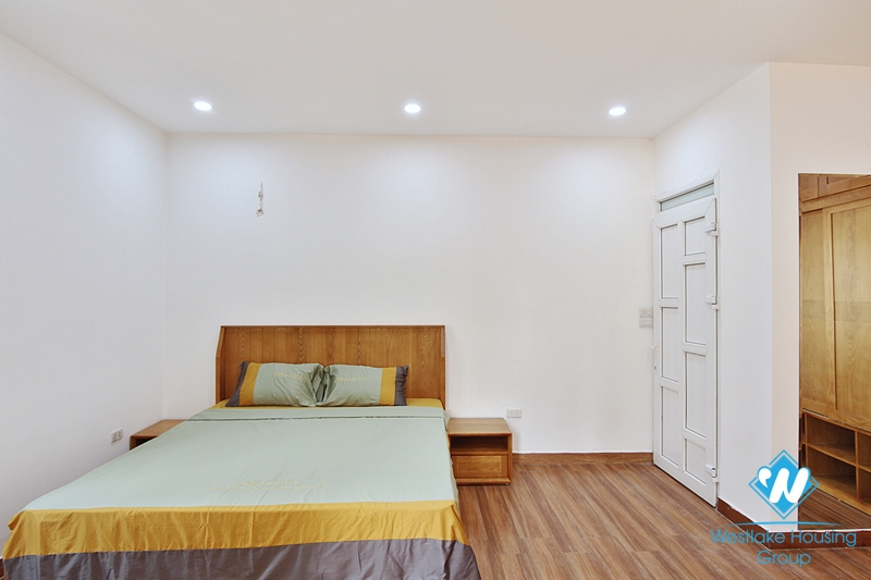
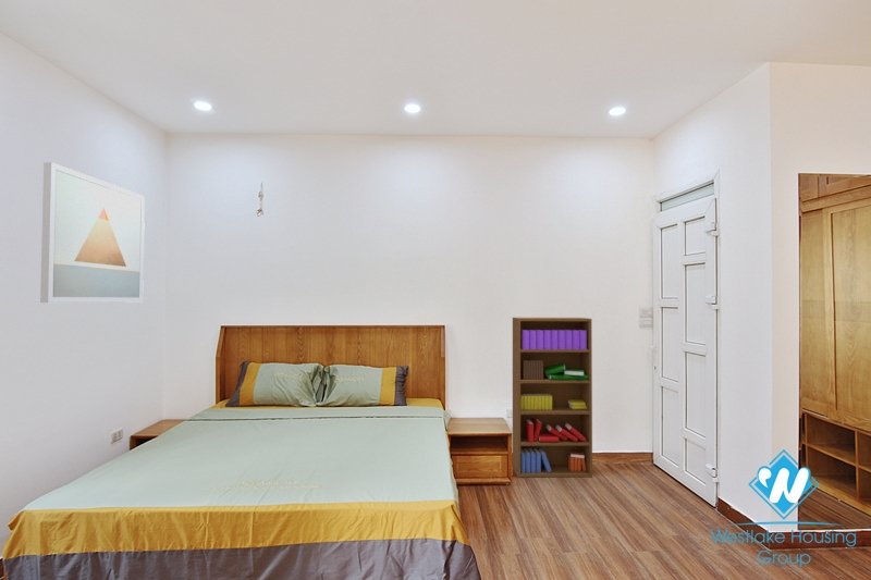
+ bookshelf (551, 394)
+ wall art (100, 242)
